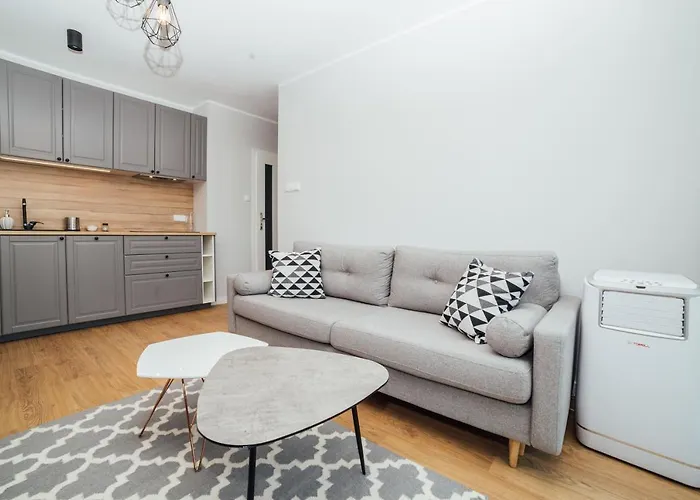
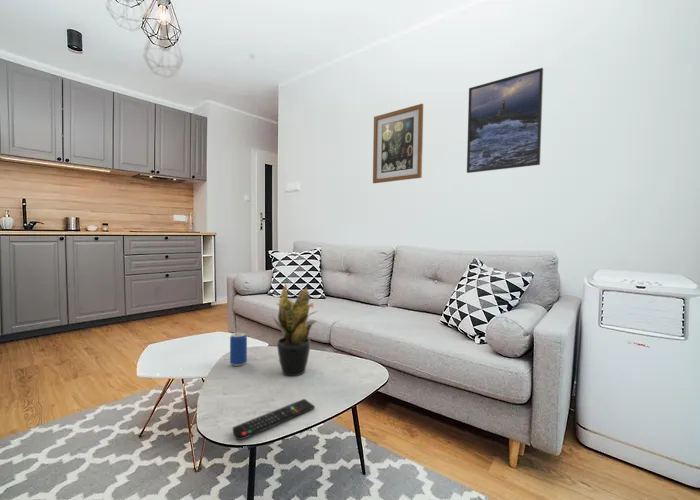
+ wall art (396, 145)
+ beverage can (238, 348)
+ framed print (502, 124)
+ potted plant (295, 326)
+ remote control (275, 418)
